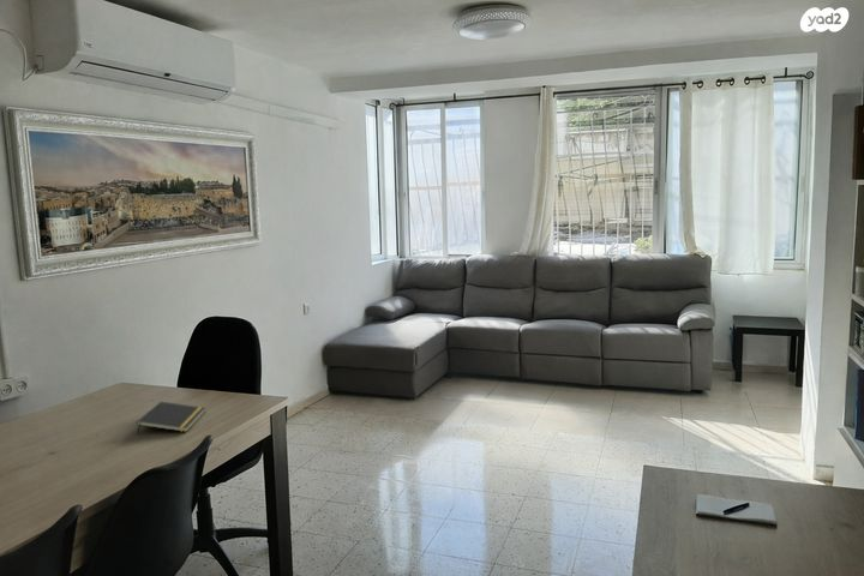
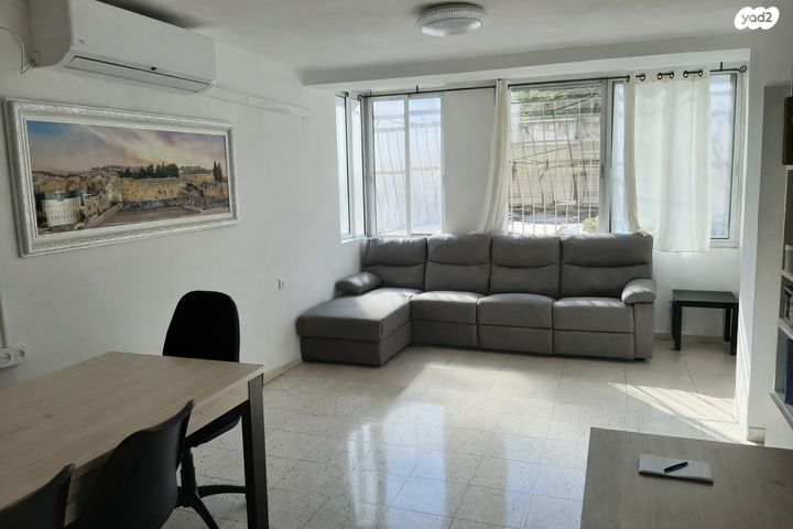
- notepad (173, 415)
